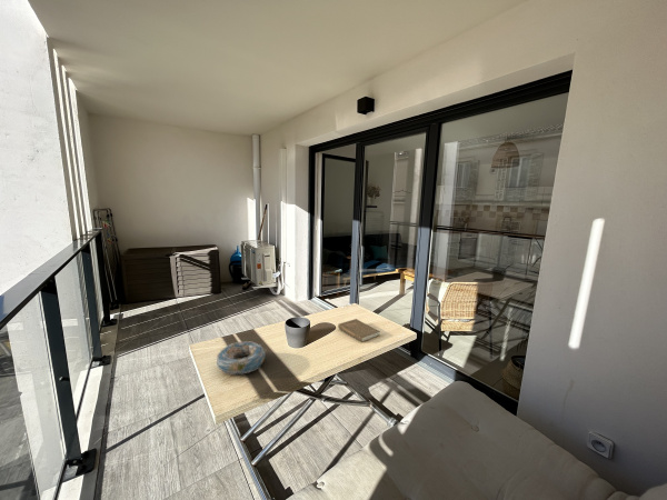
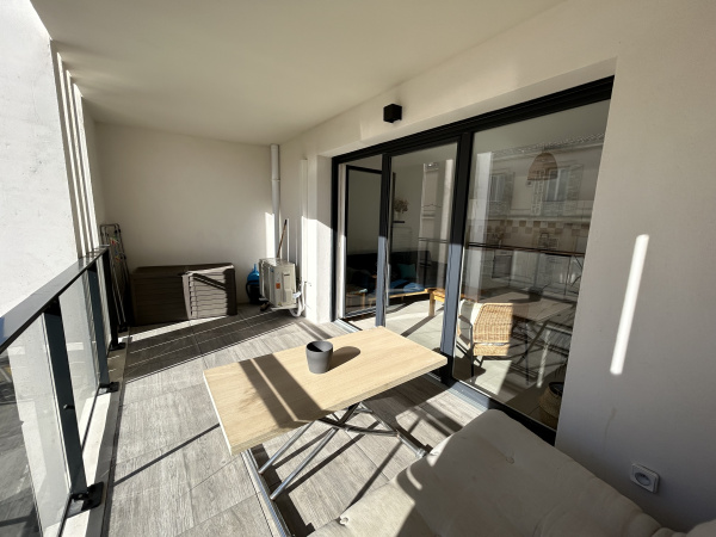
- decorative bowl (242, 358)
- book (358, 329)
